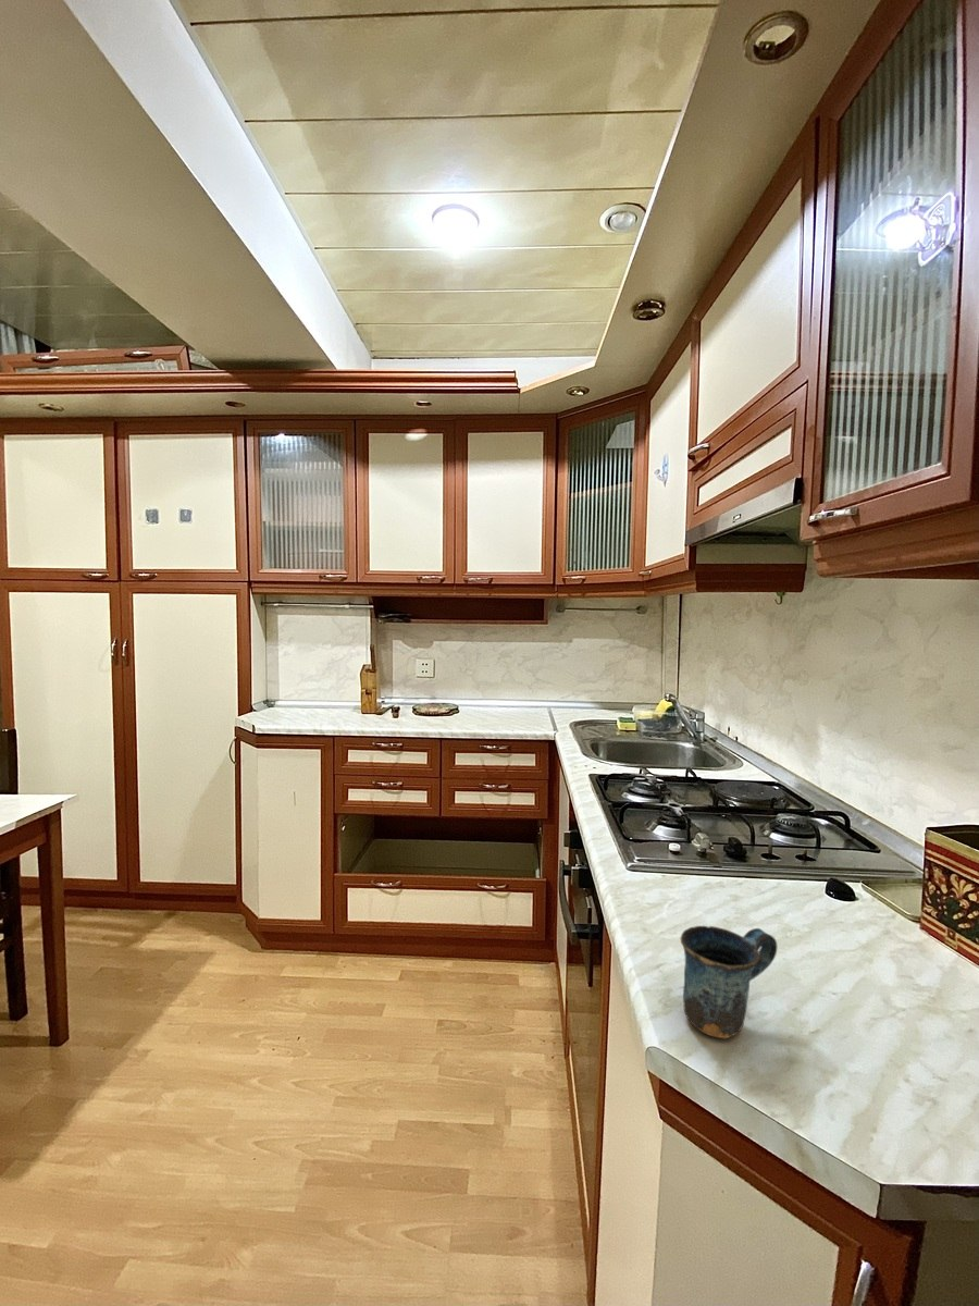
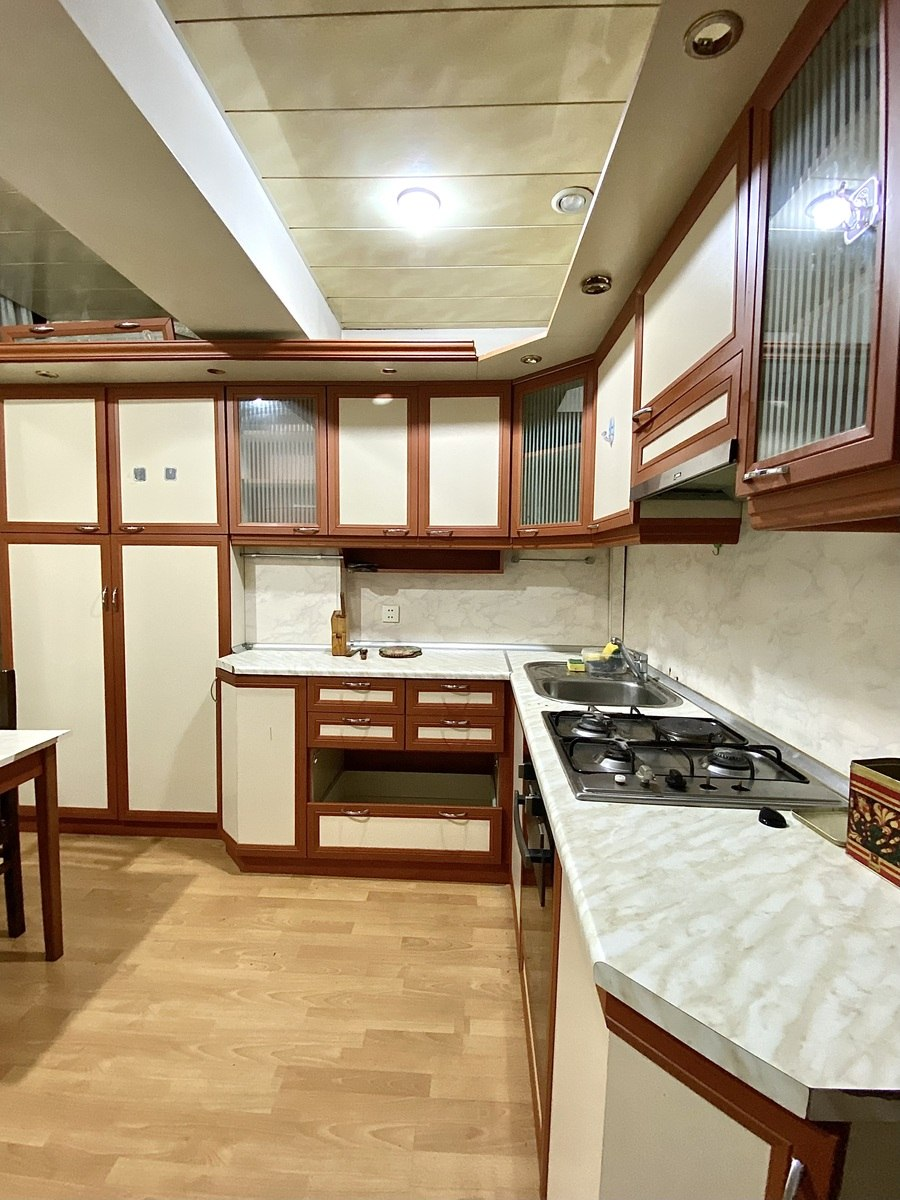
- mug (732, 982)
